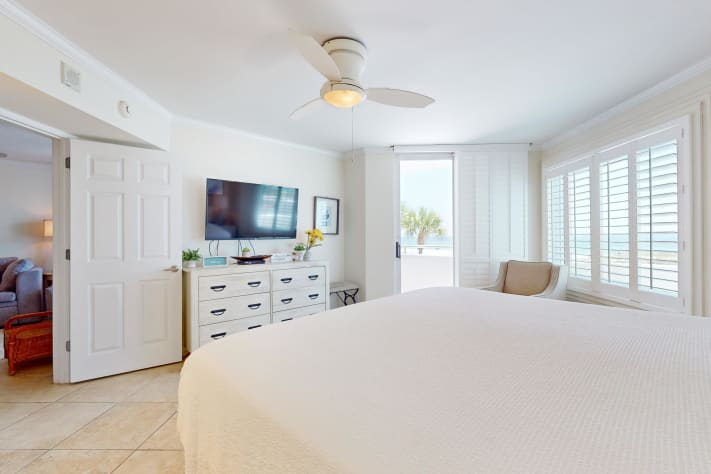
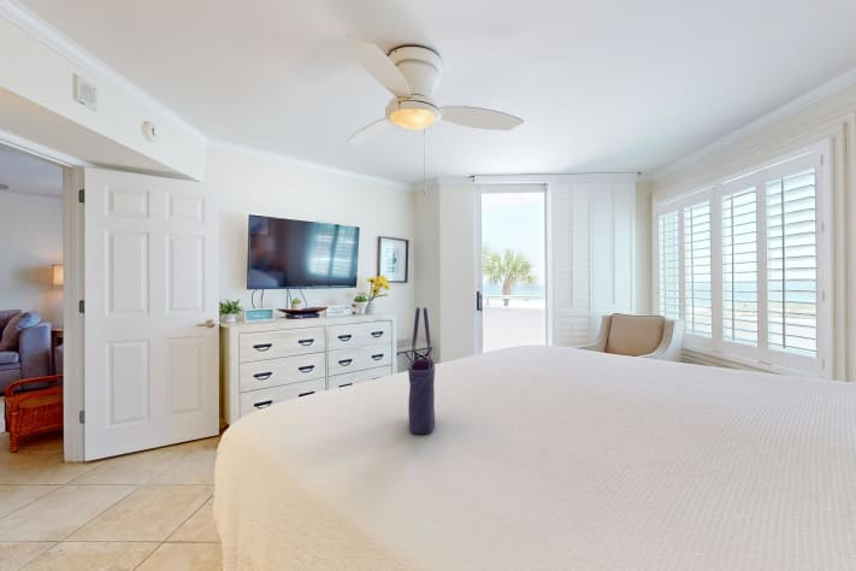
+ tote bag (421, 365)
